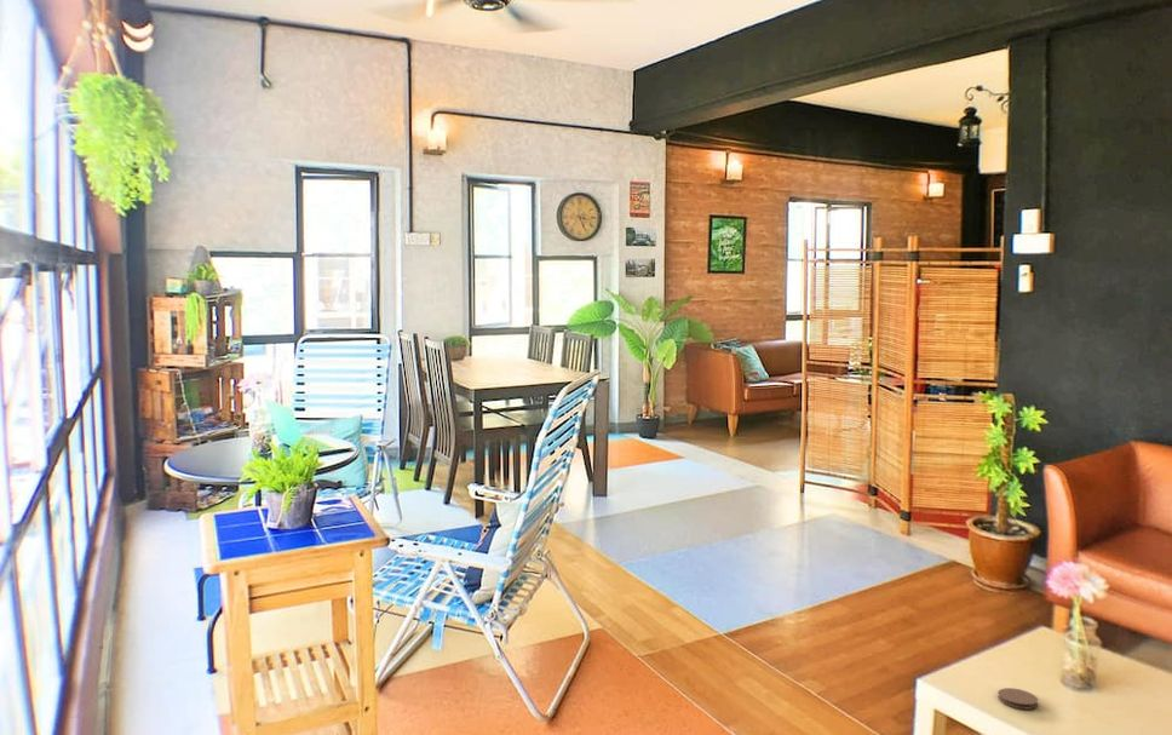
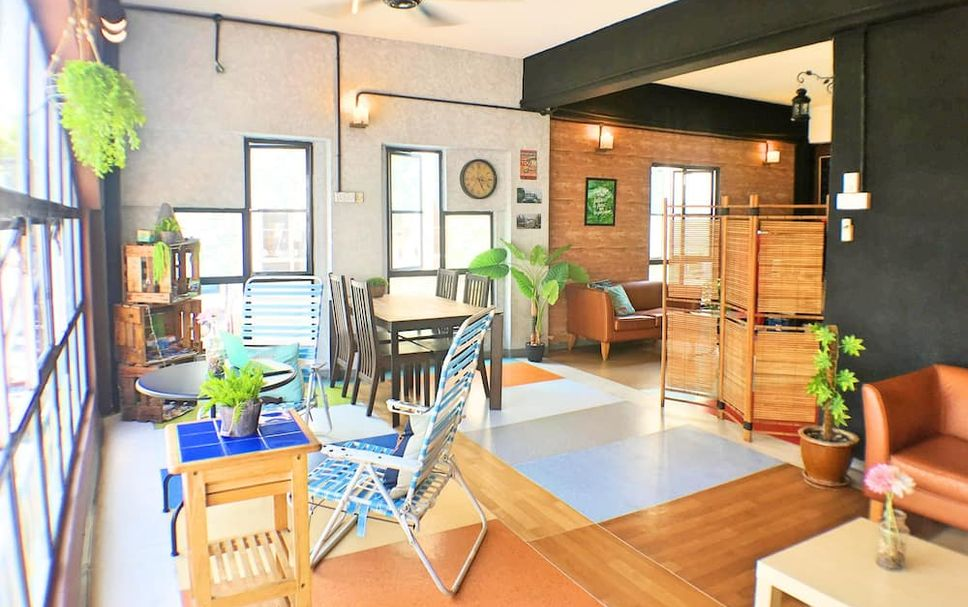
- coaster (1017, 697)
